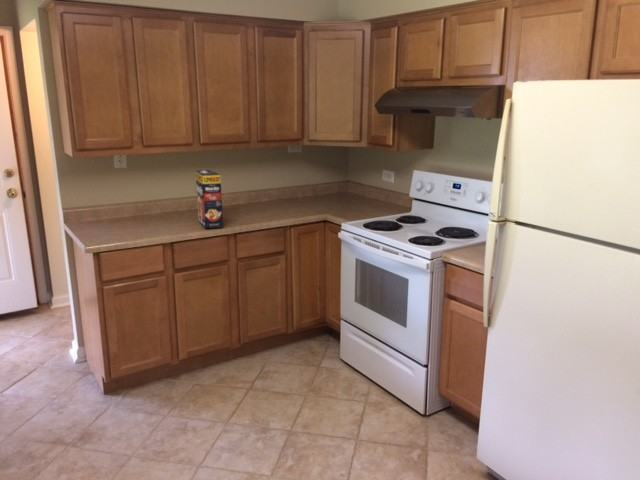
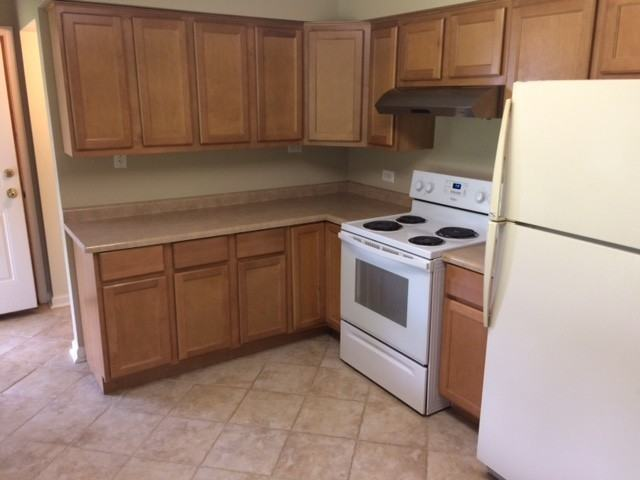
- cereal box (209, 197)
